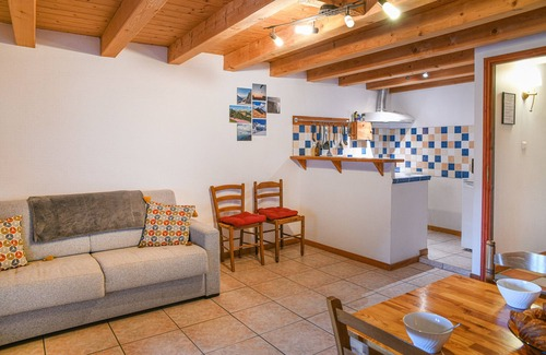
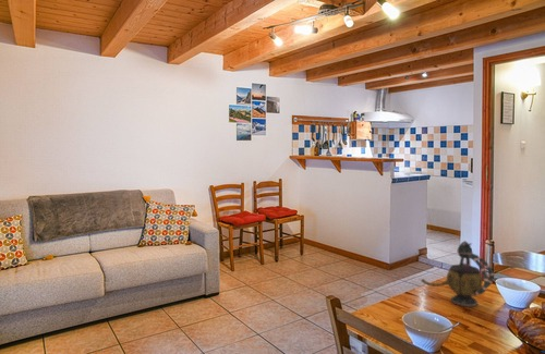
+ teapot (453, 269)
